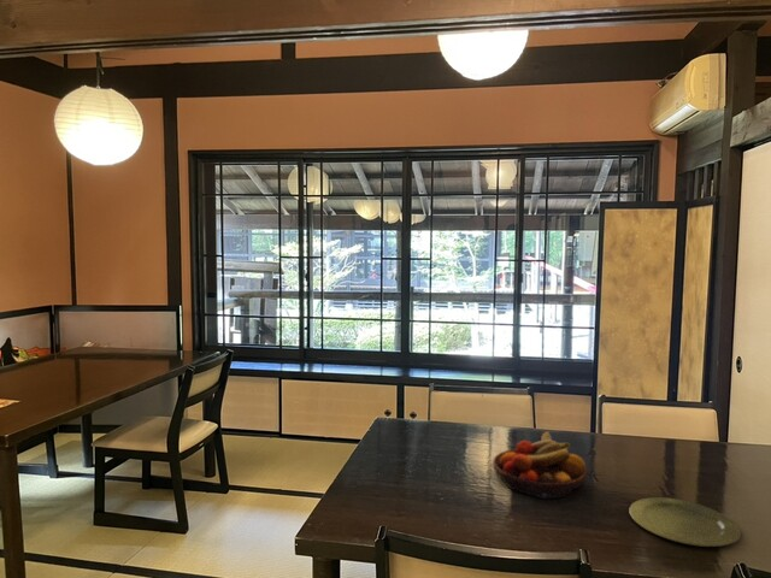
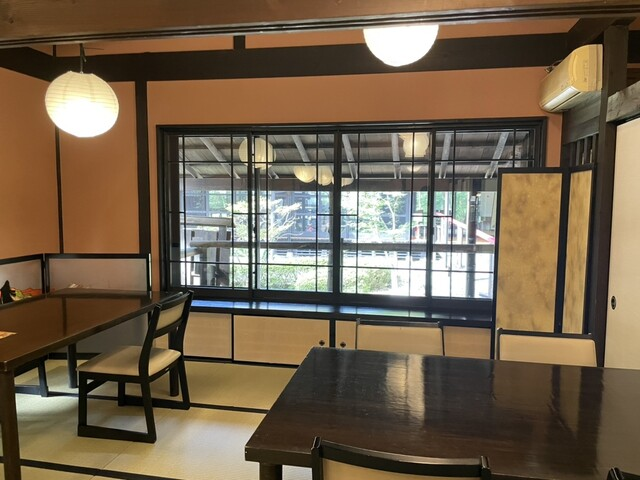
- fruit bowl (537, 460)
- plate (682, 520)
